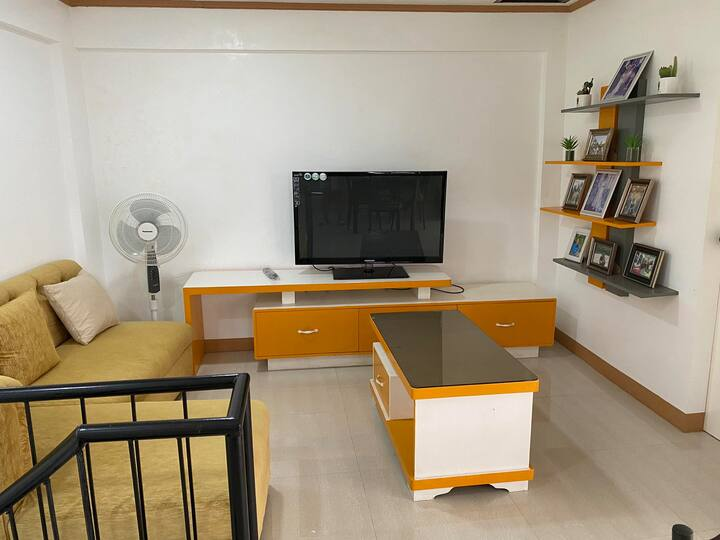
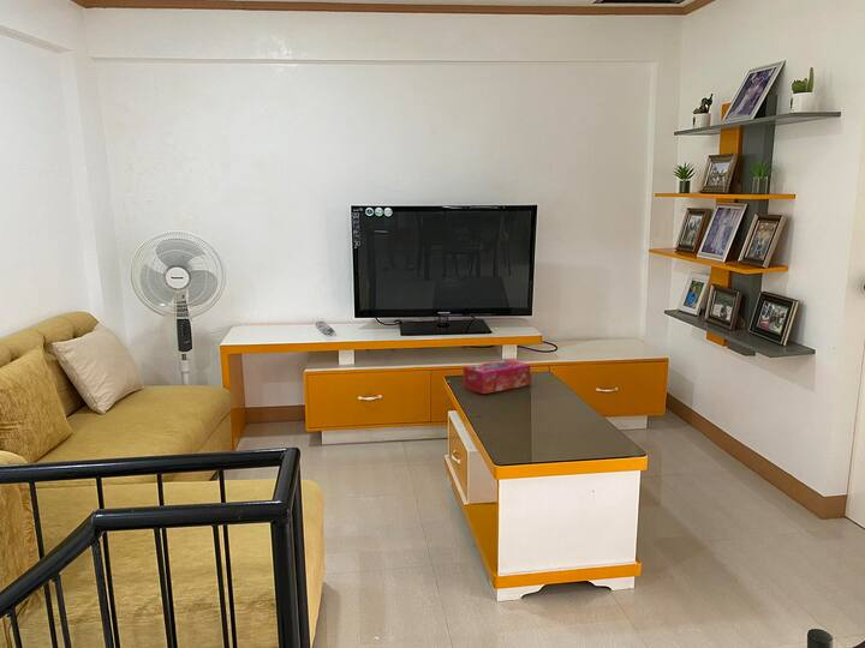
+ tissue box (496, 376)
